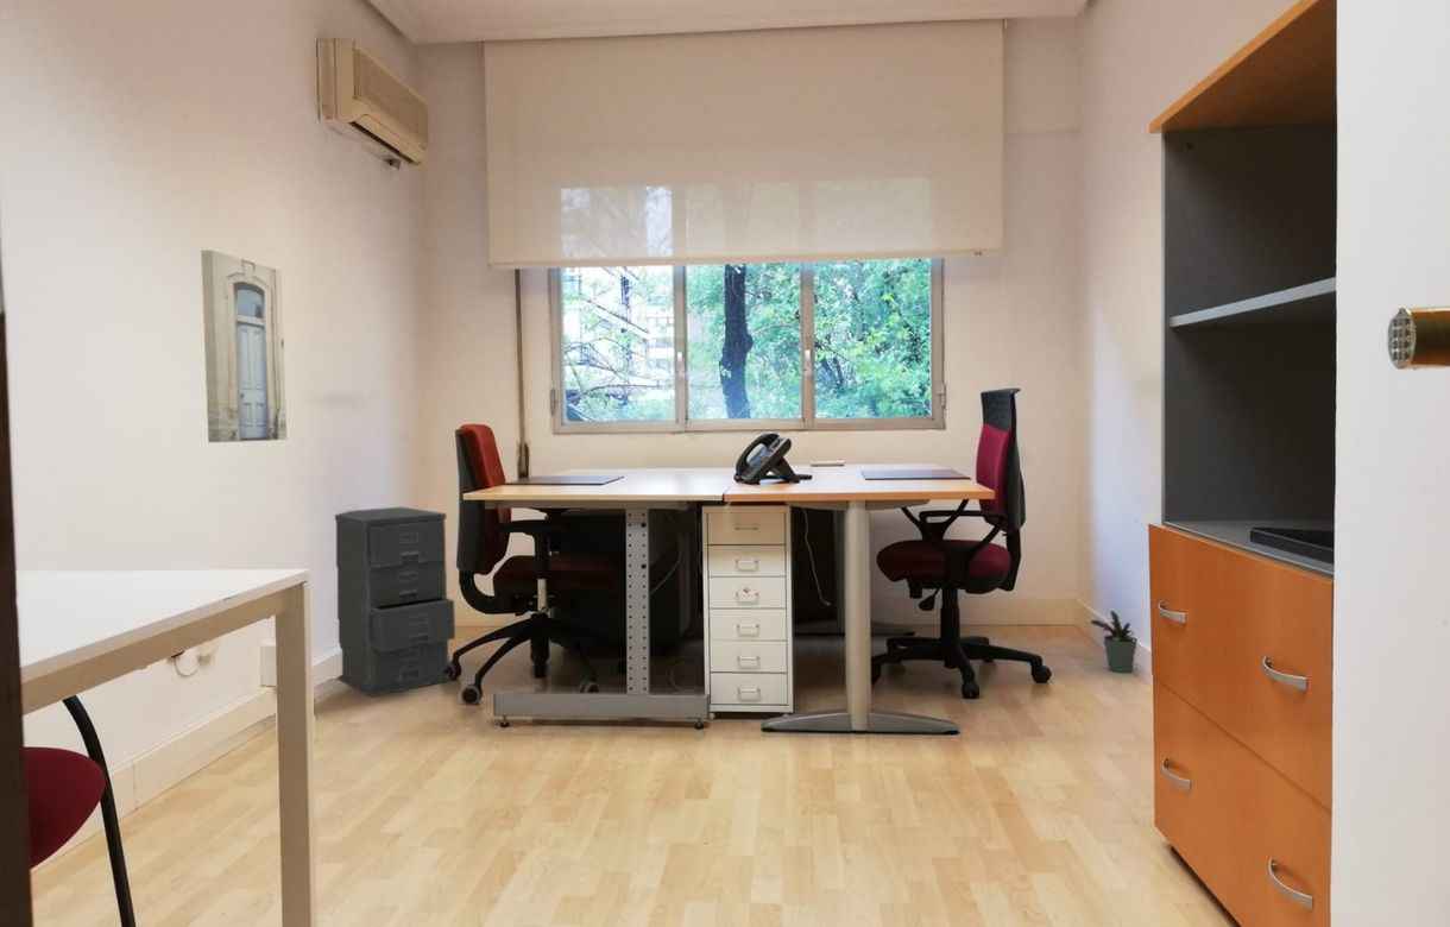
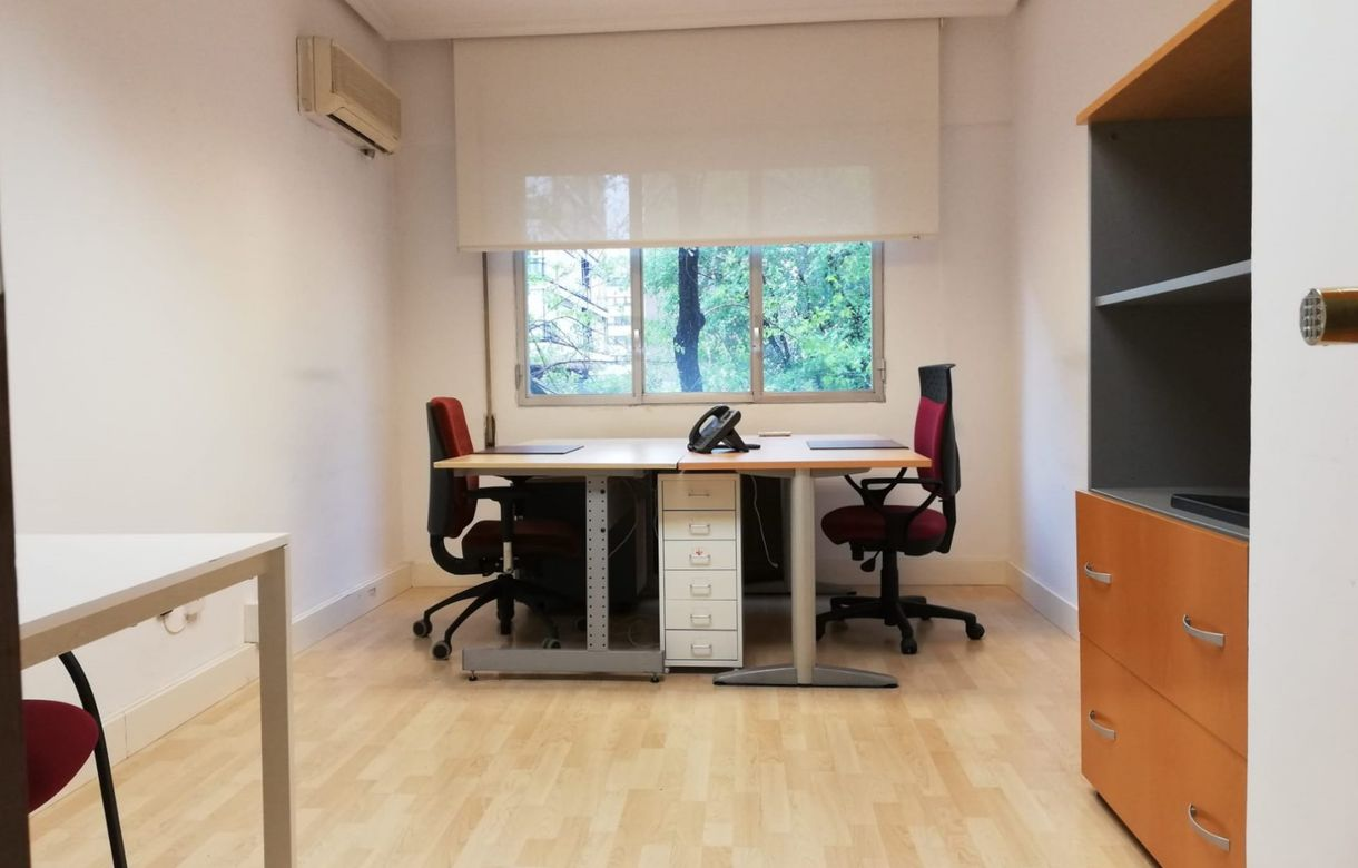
- wall art (246, 351)
- potted plant (1114, 638)
- filing cabinet (390, 597)
